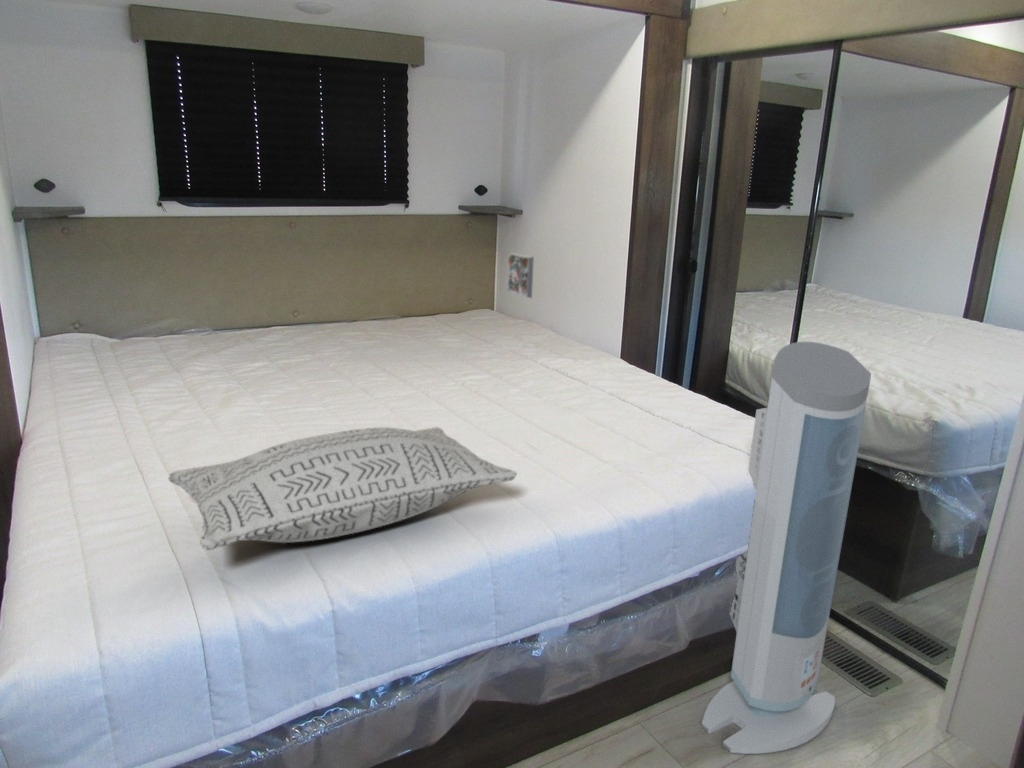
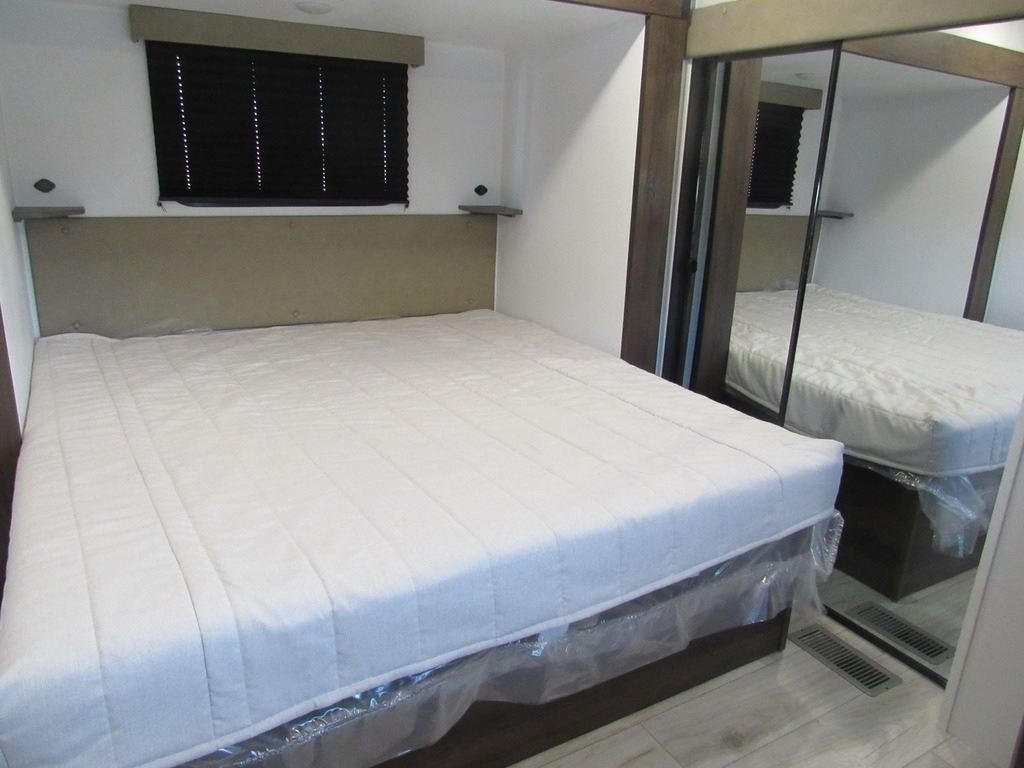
- air purifier (795, 543)
- decorative tile (519, 275)
- pillow (345, 480)
